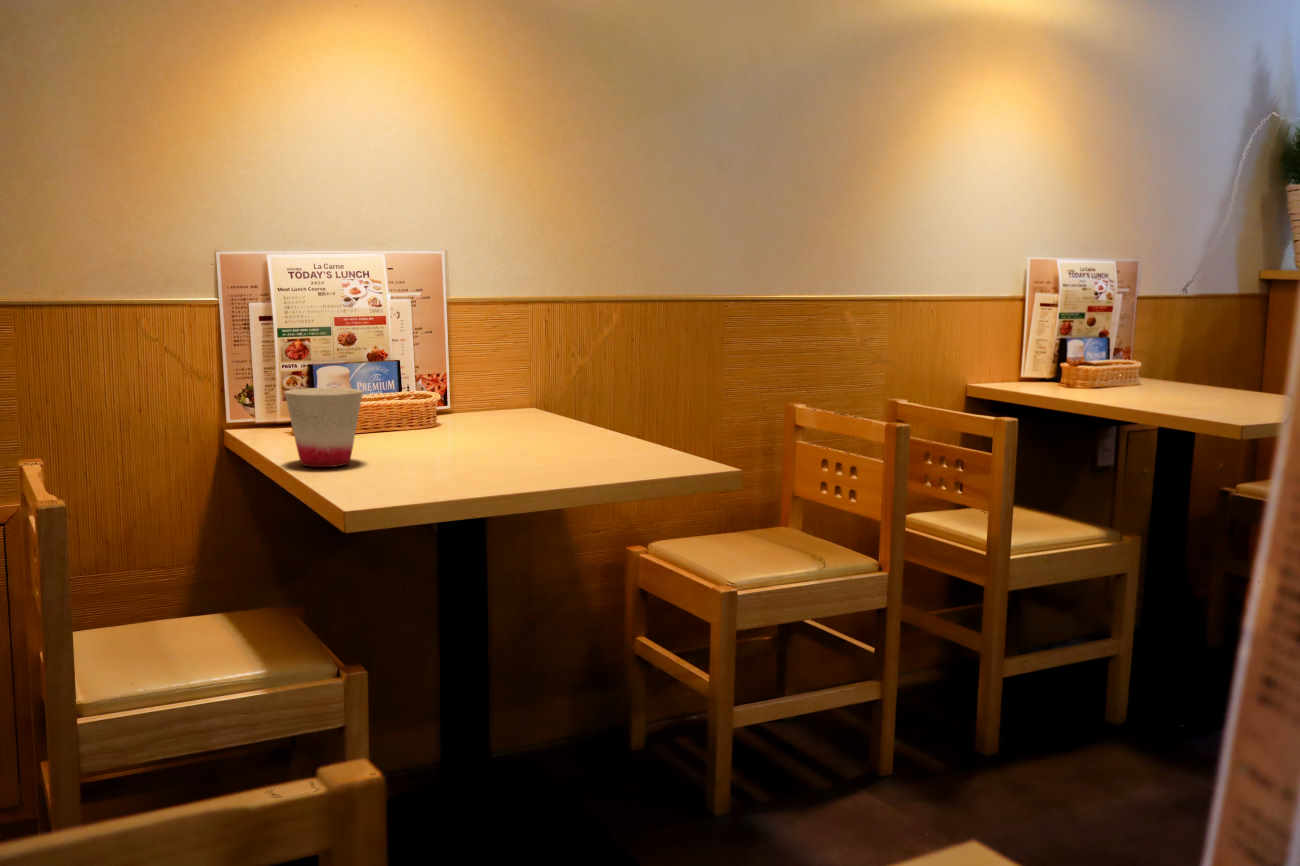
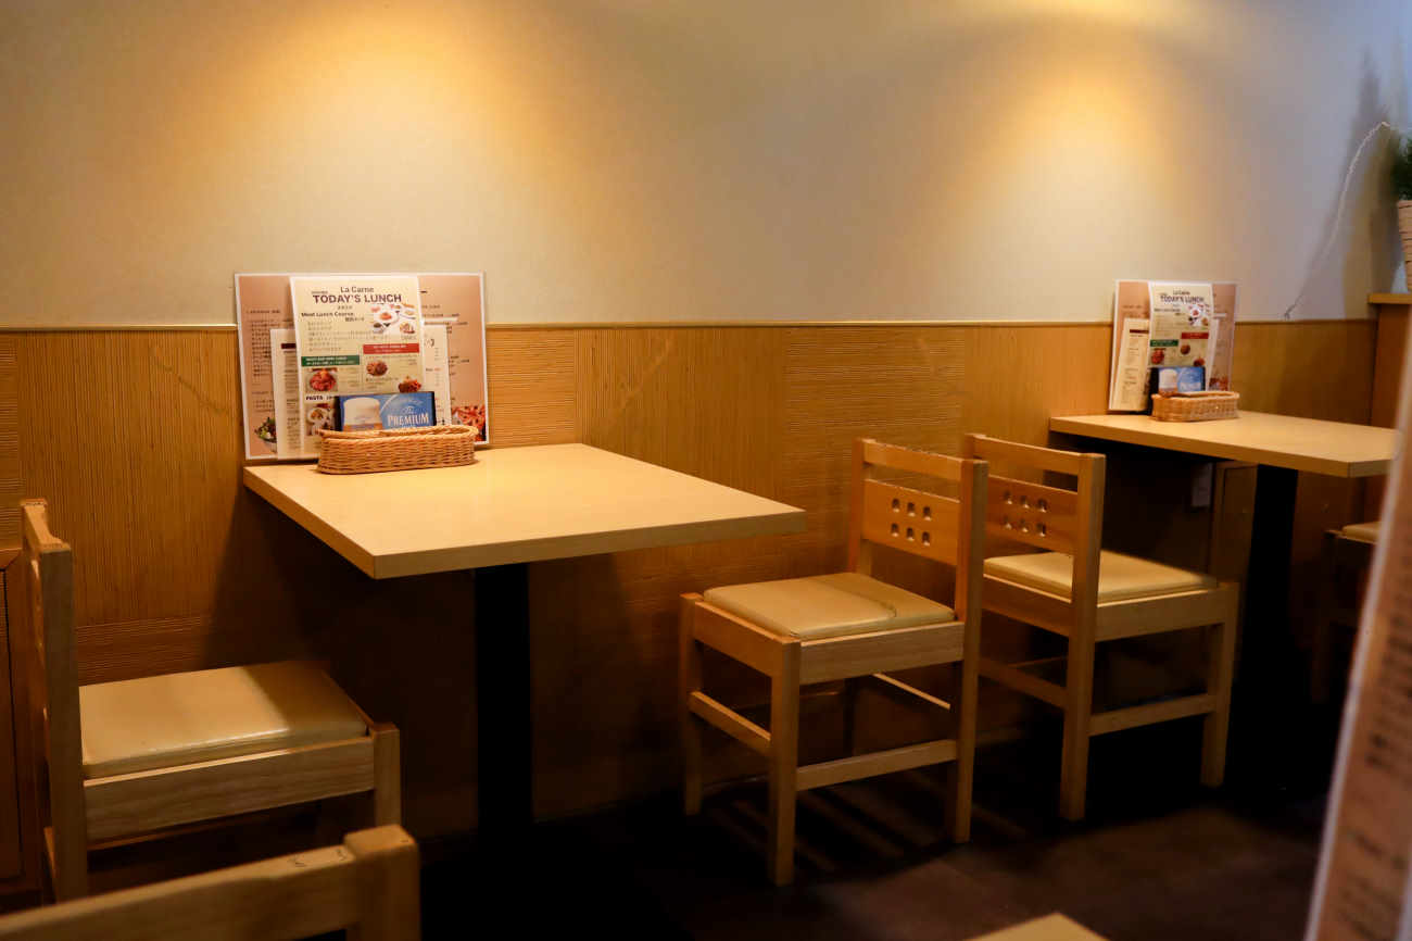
- cup (324, 427)
